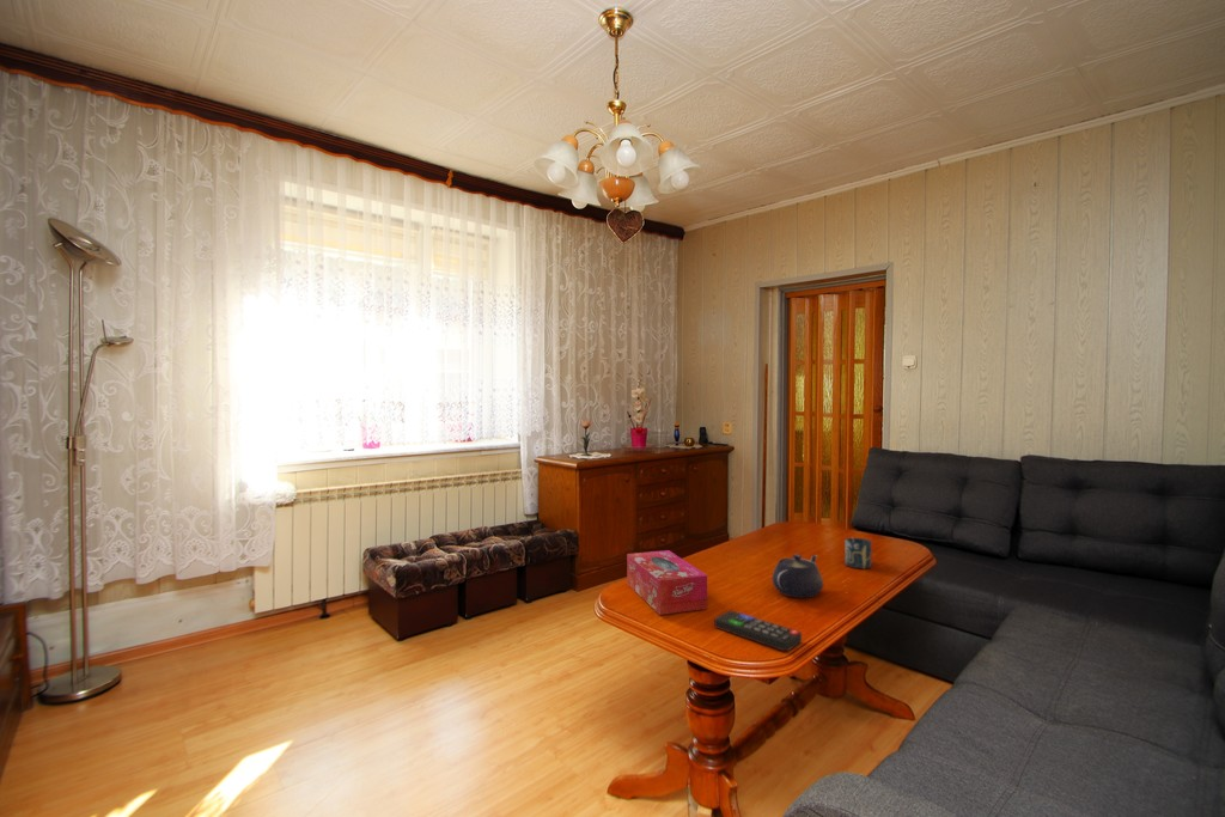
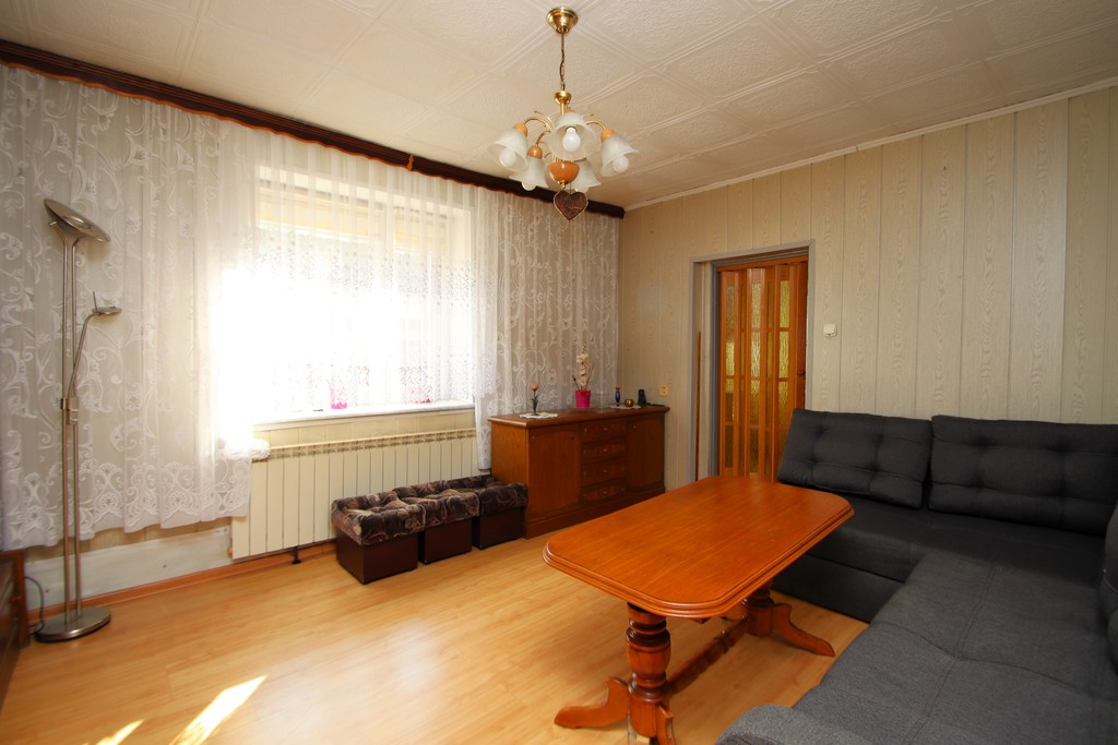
- tissue box (664, 579)
- cup (859, 551)
- remote control (756, 628)
- teapot (798, 573)
